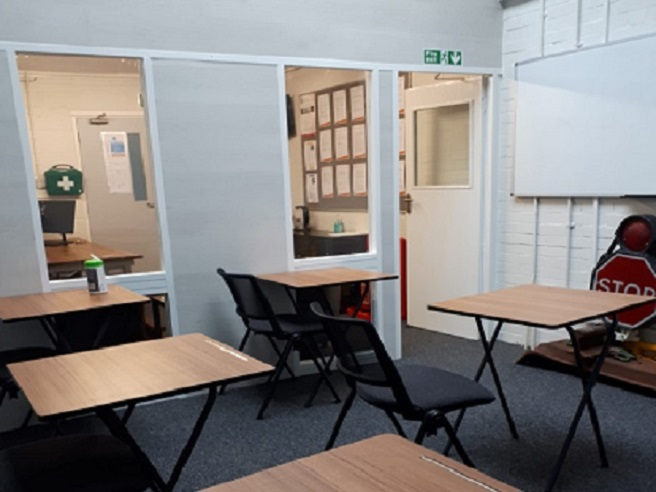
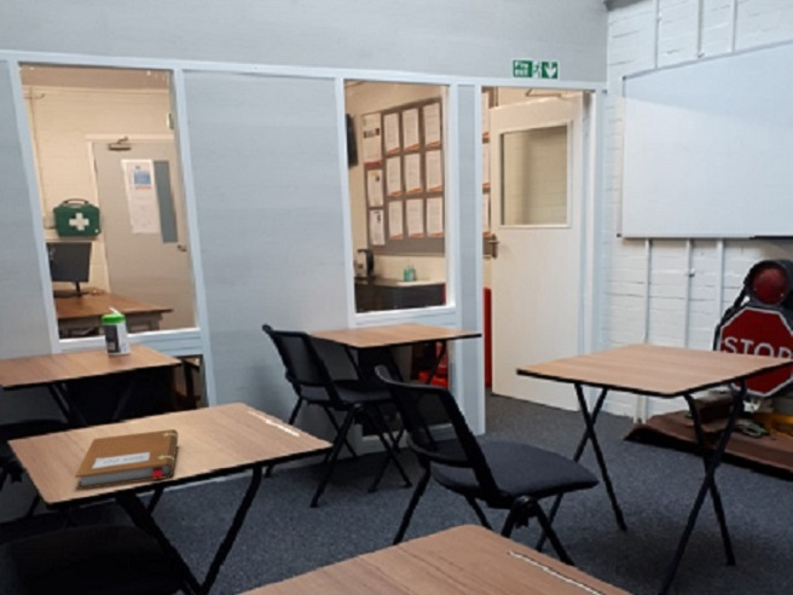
+ notebook (131, 457)
